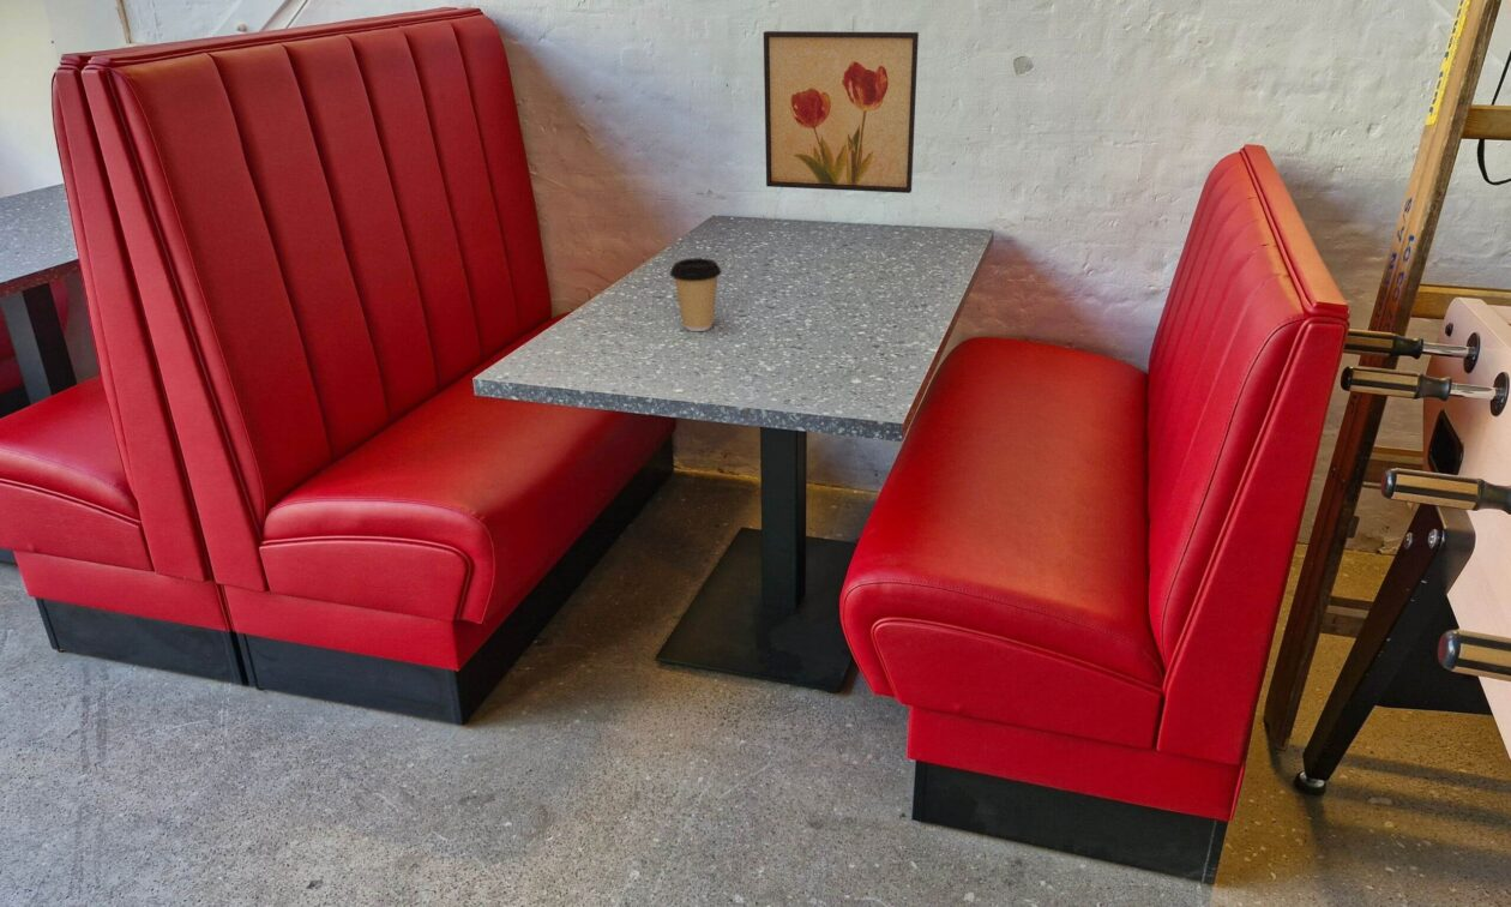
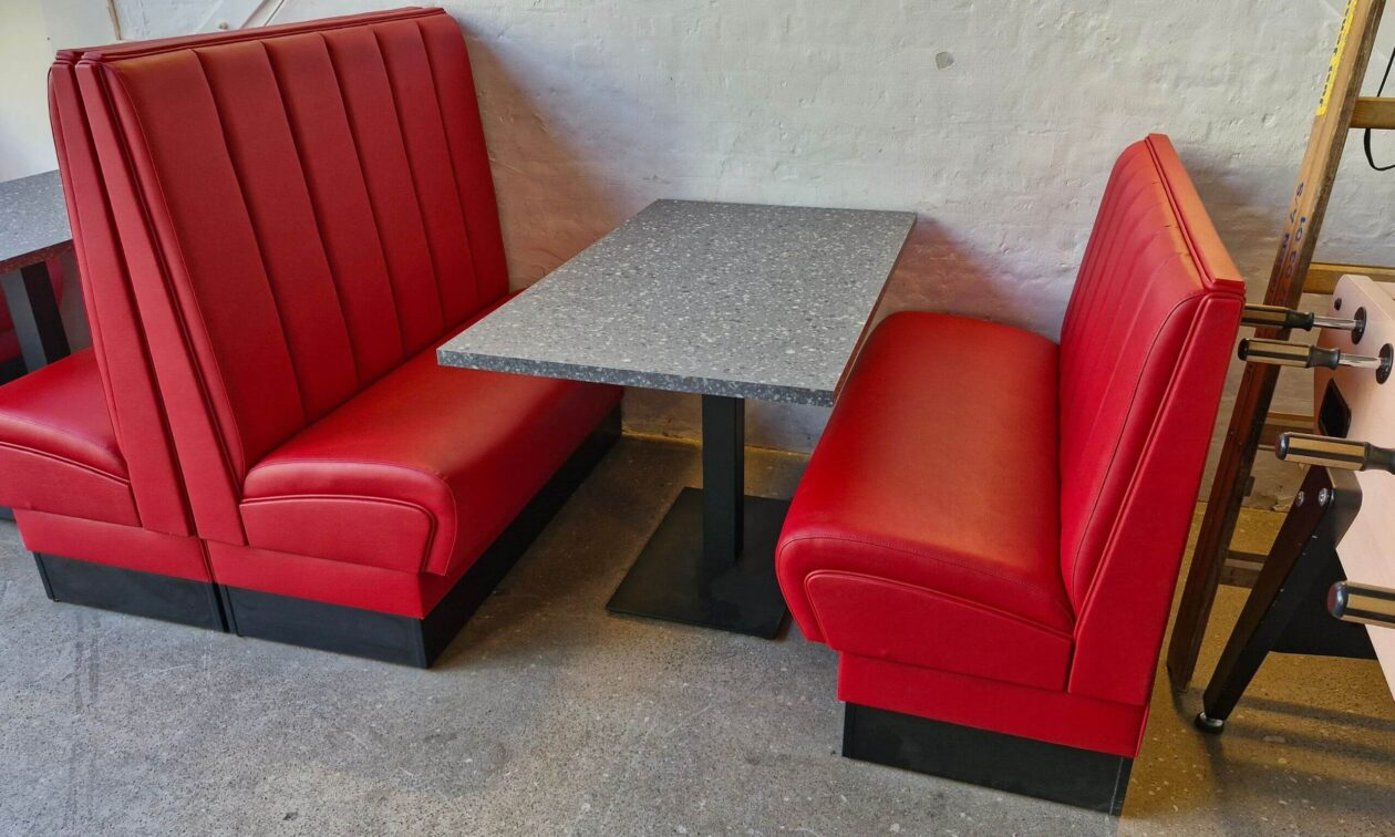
- coffee cup (697, 294)
- wall art (839, 112)
